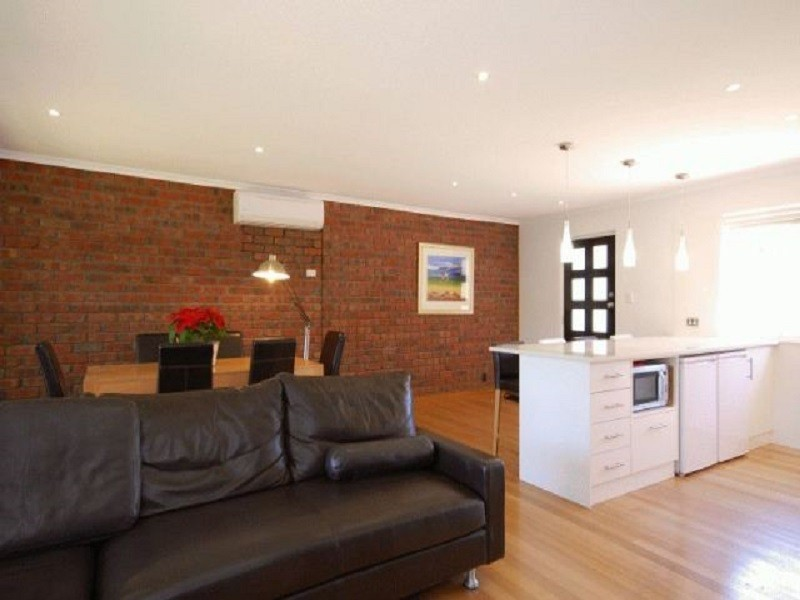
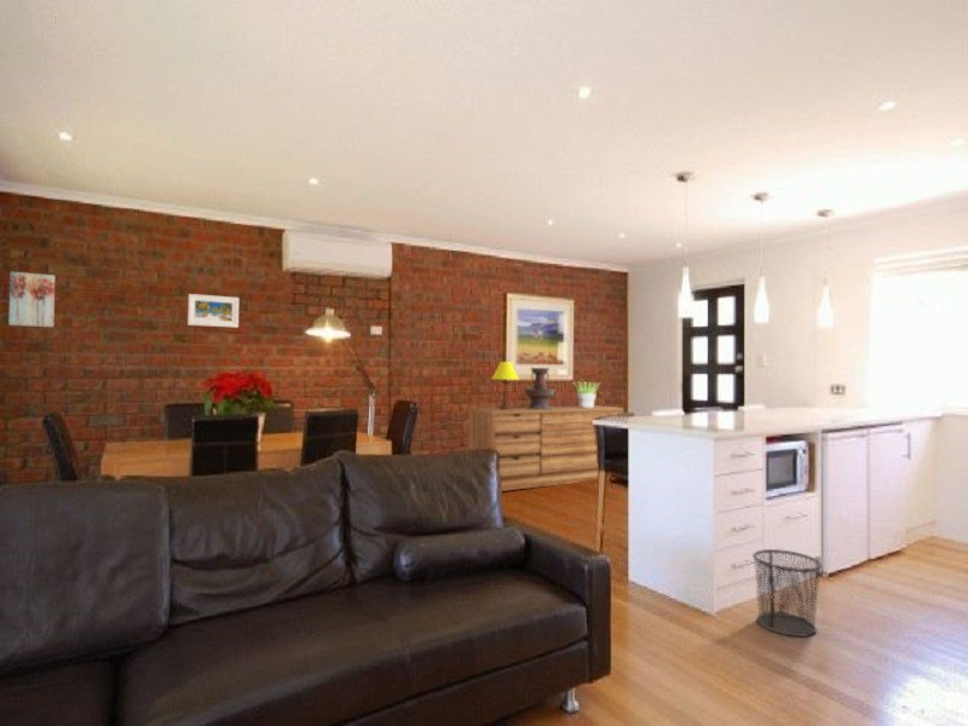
+ table lamp (505, 385)
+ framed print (213, 311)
+ waste bin (785, 590)
+ wall art (31, 299)
+ potted plant (586, 393)
+ decorative urn (540, 387)
+ sideboard (549, 444)
